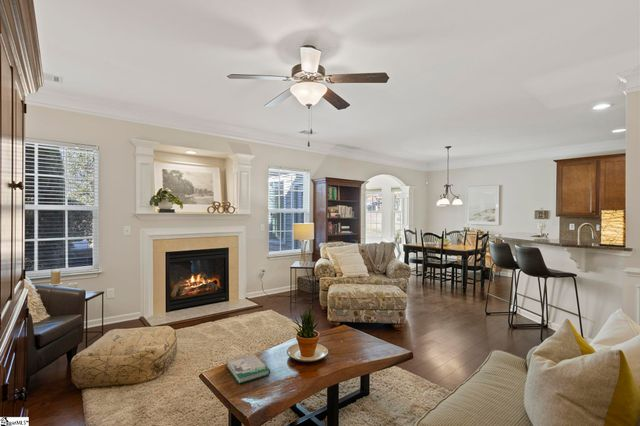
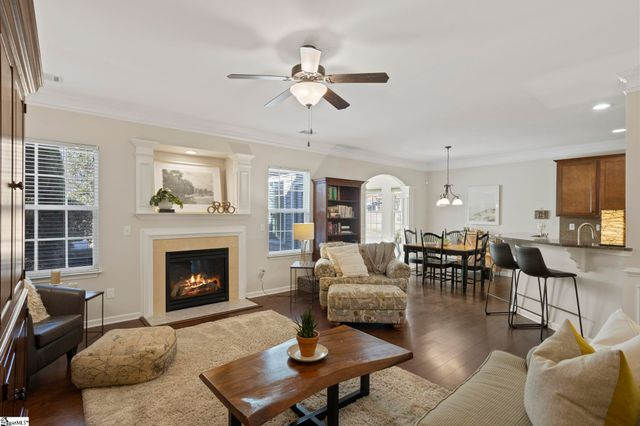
- book (247, 367)
